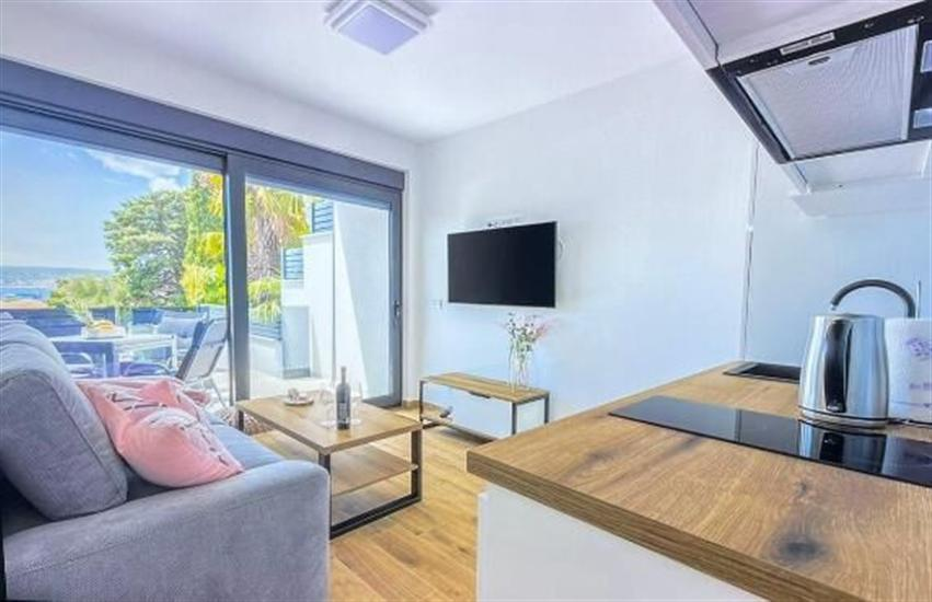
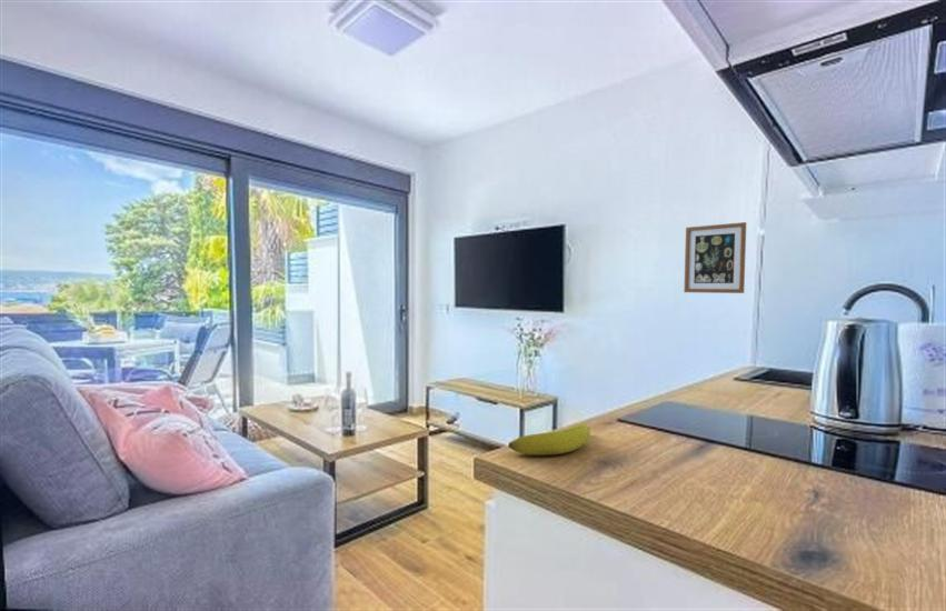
+ banana (560, 434)
+ wall art (714, 259)
